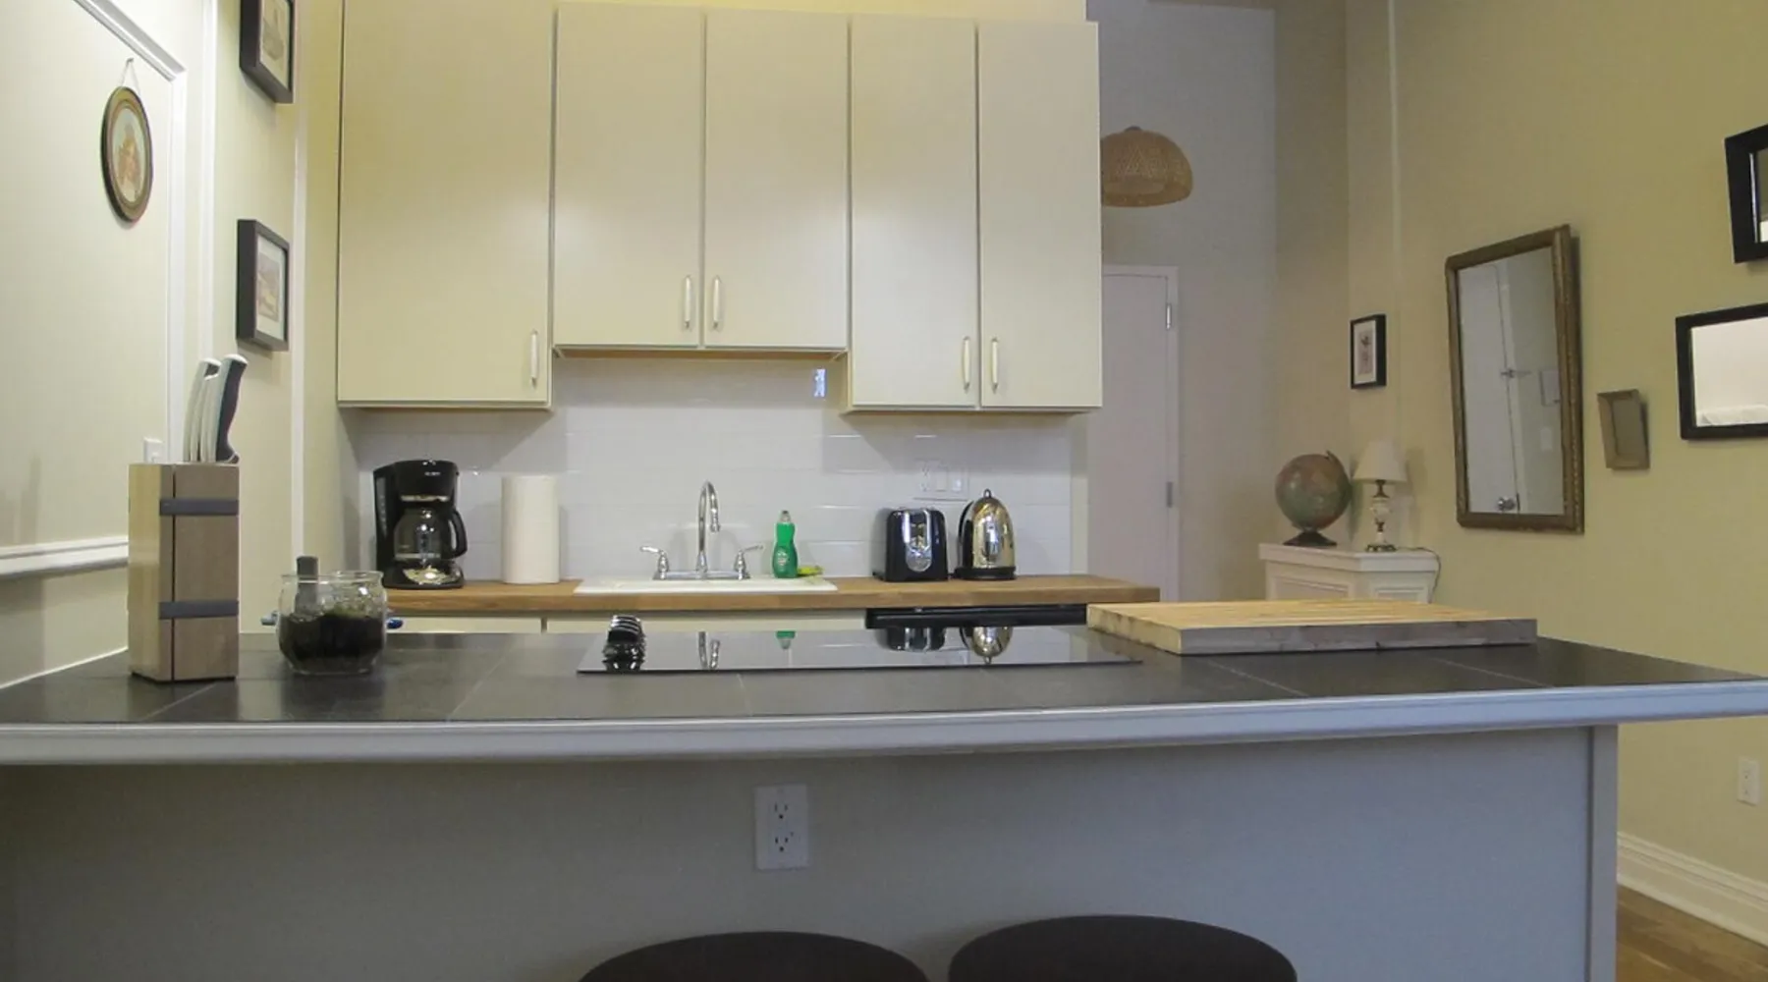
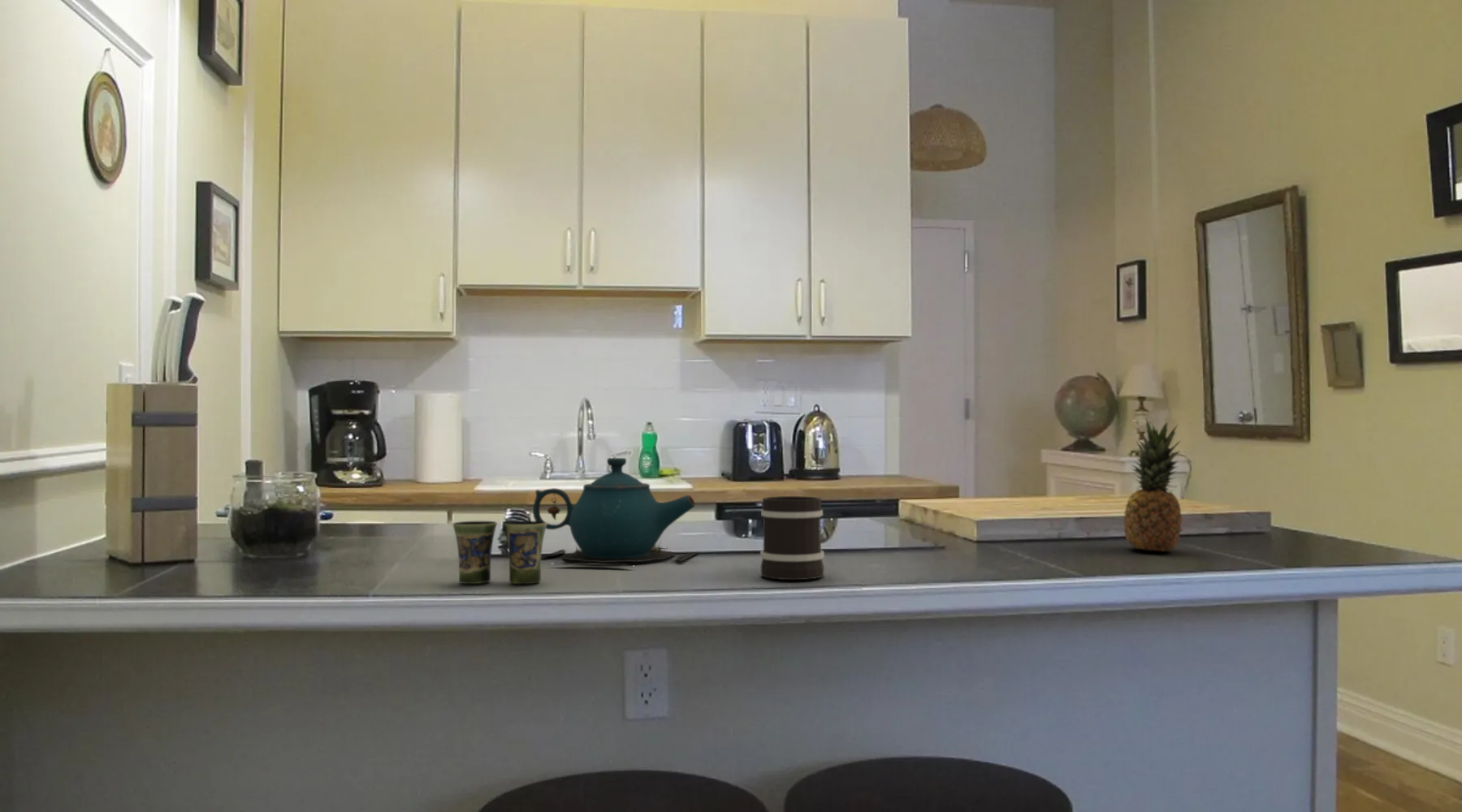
+ mug (790, 535)
+ teapot (615, 507)
+ cup (508, 552)
+ fruit (1152, 483)
